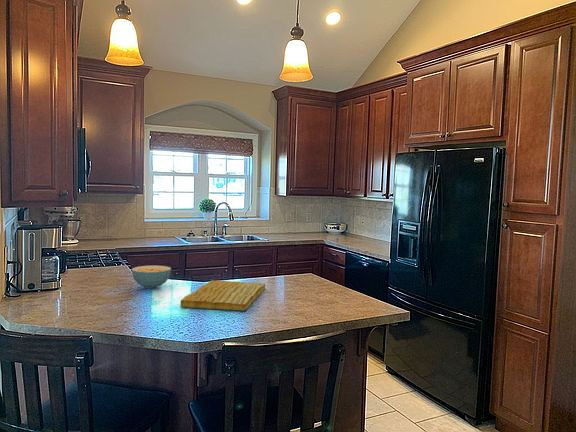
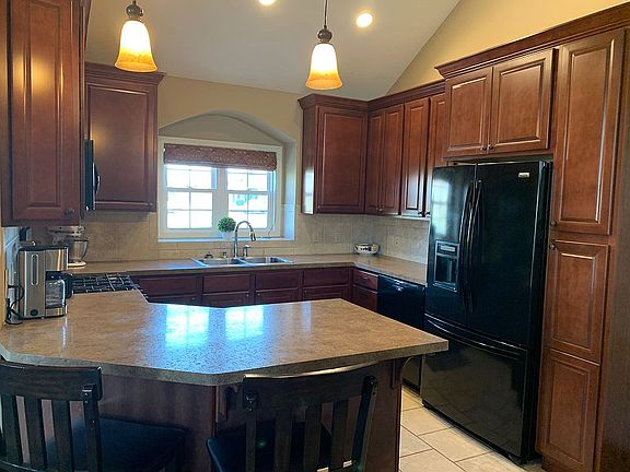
- cutting board (226, 292)
- cereal bowl (151, 278)
